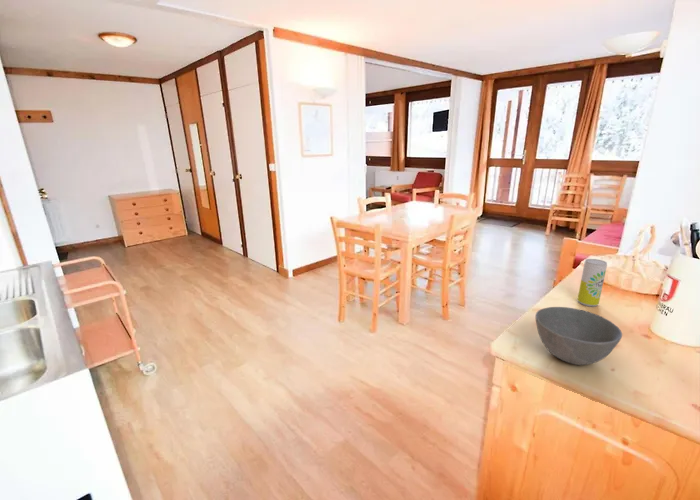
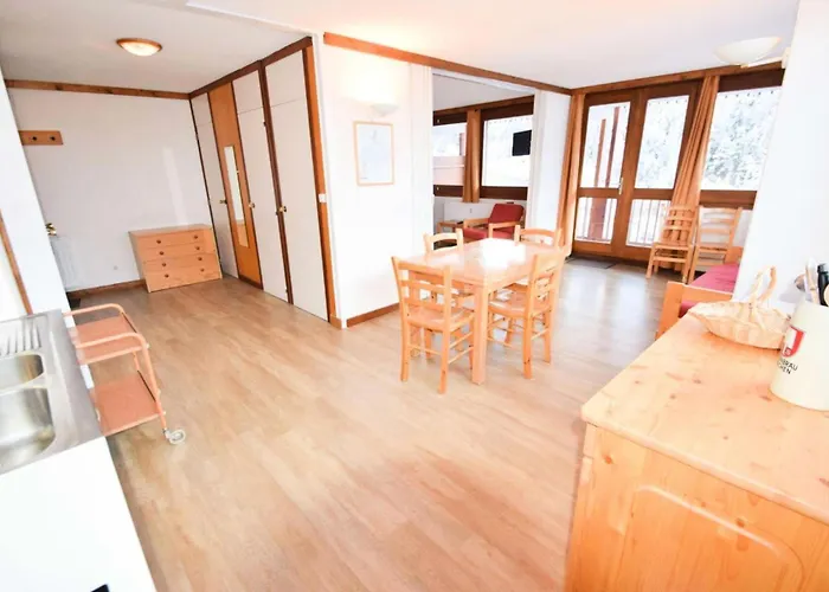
- beverage can (591, 282)
- bowl (573, 339)
